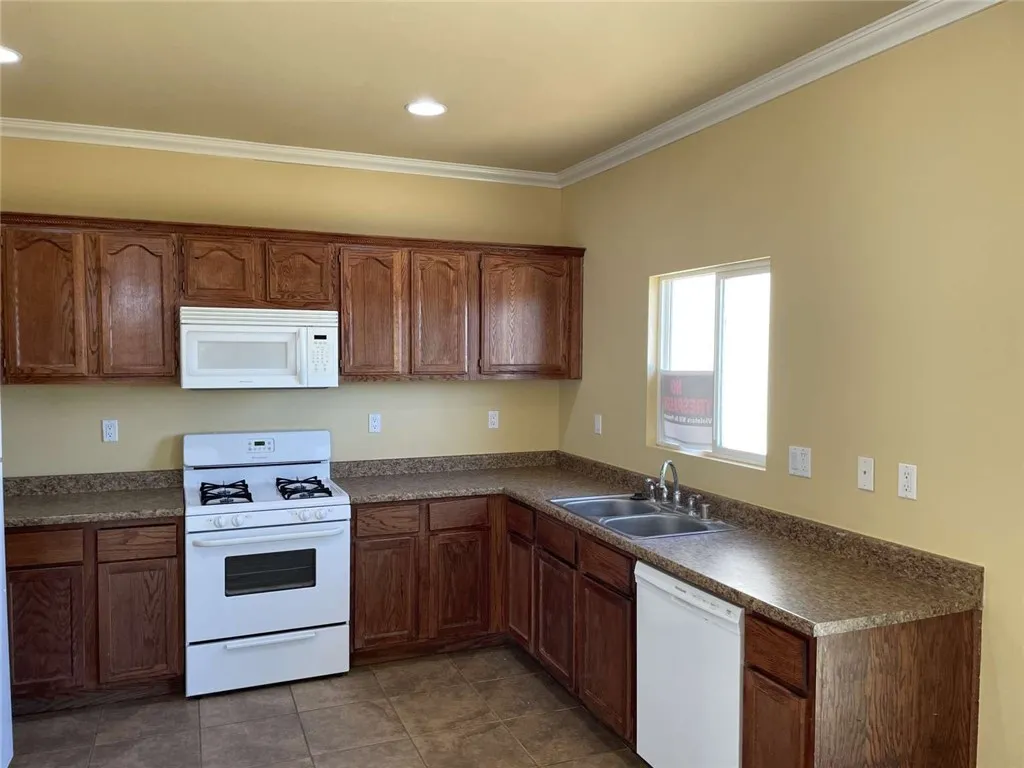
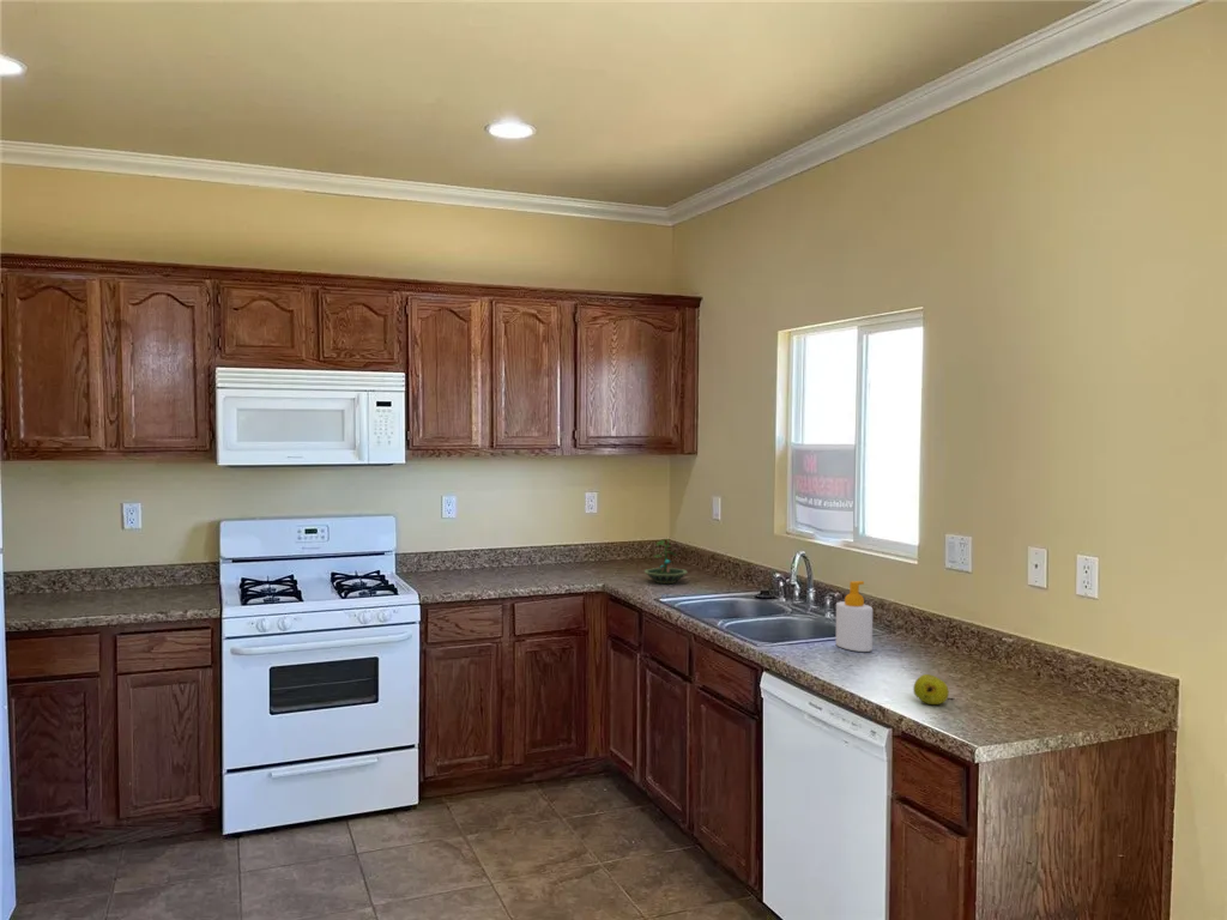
+ soap bottle (853, 615)
+ fruit (933, 688)
+ terrarium (665, 547)
